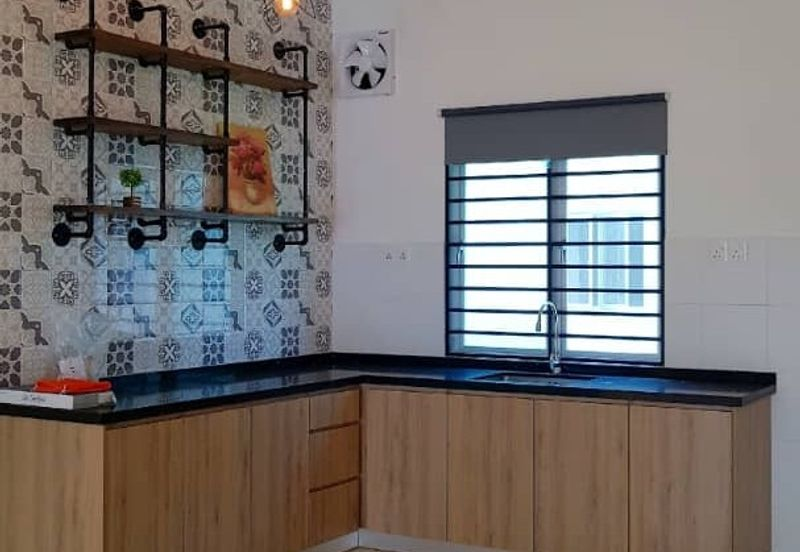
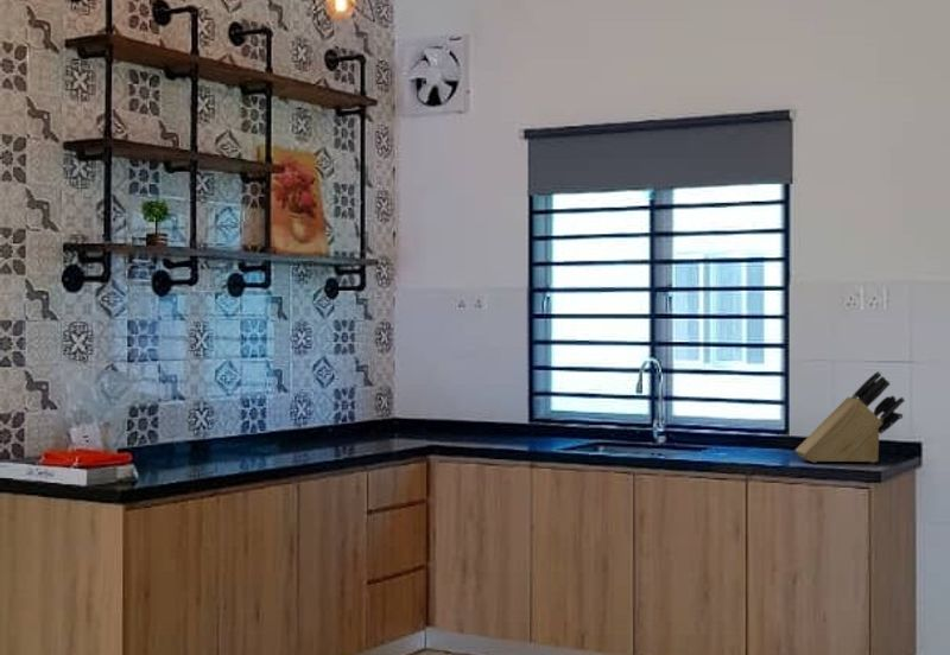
+ knife block (849, 415)
